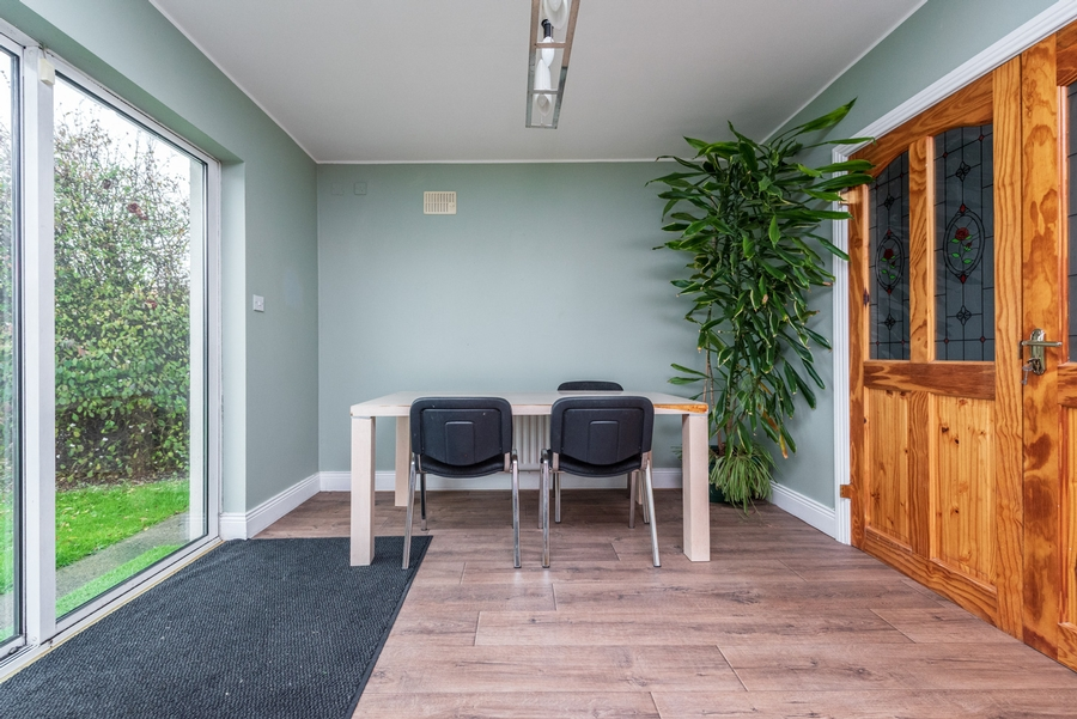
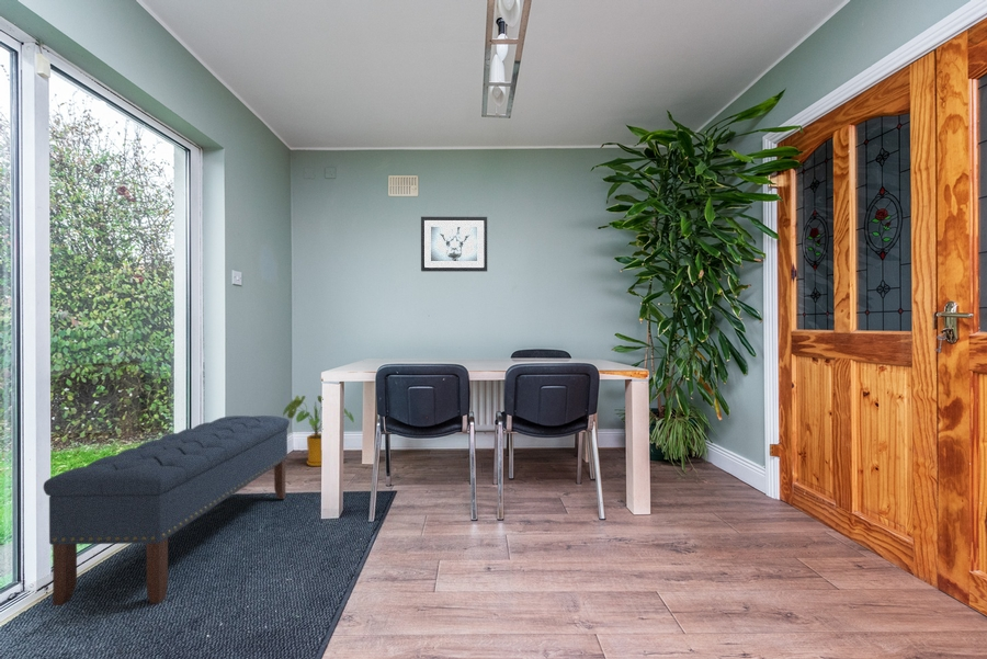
+ wall art (454, 243)
+ house plant (317, 429)
+ bench (197, 486)
